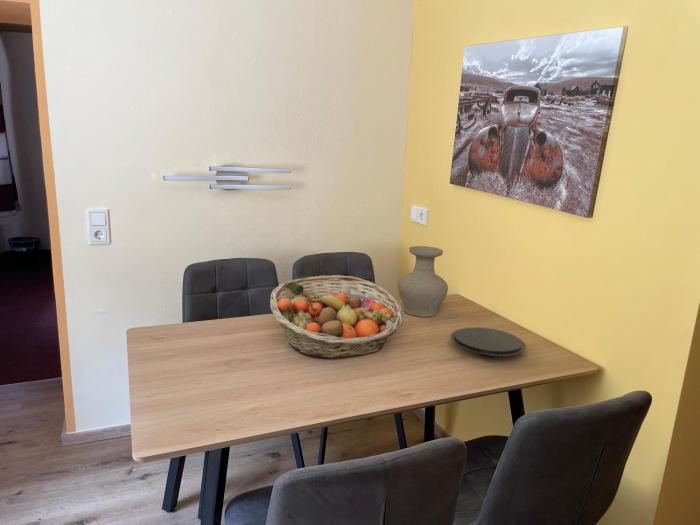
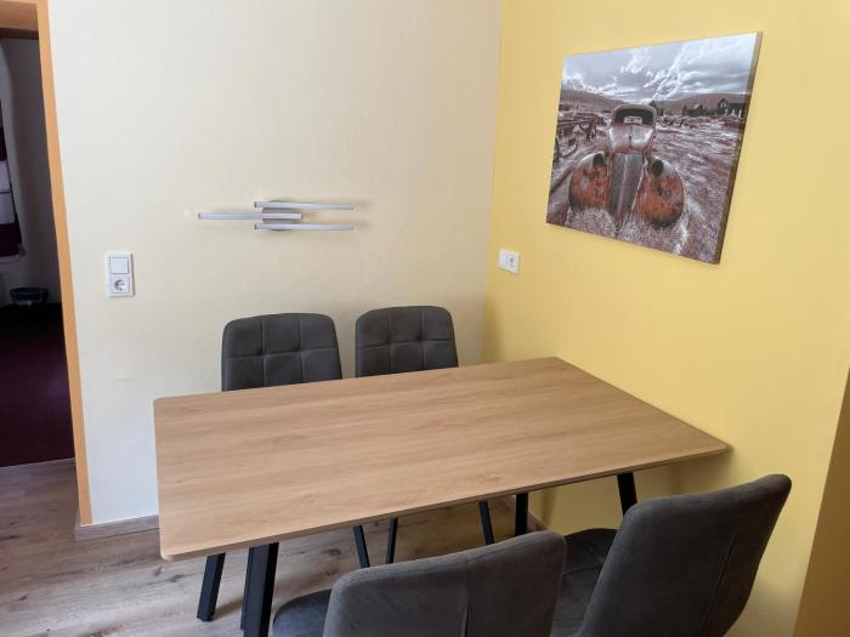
- plate (487, 345)
- vase (423, 280)
- fruit basket (336, 315)
